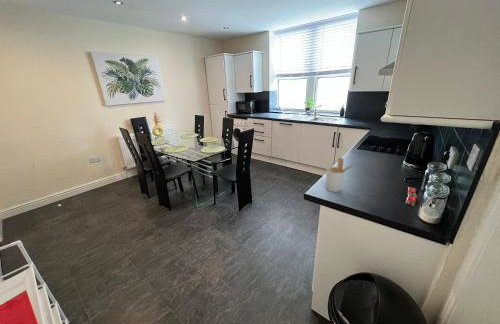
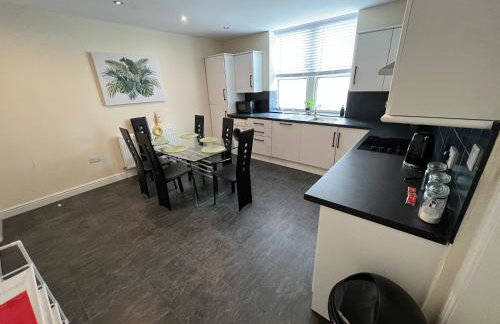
- utensil holder (339, 175)
